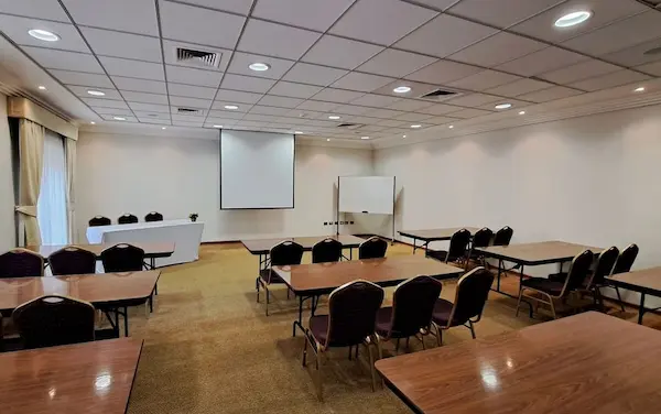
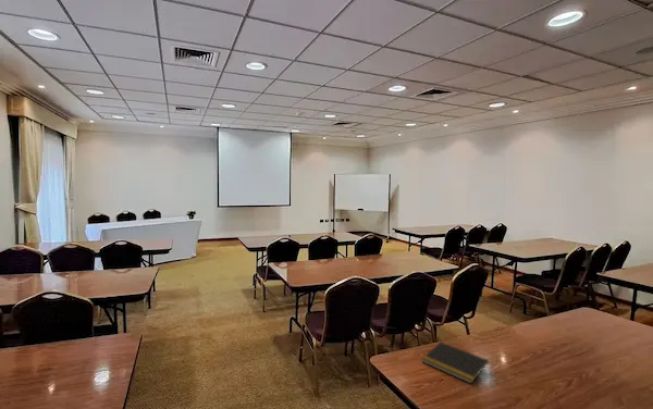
+ notepad (454, 360)
